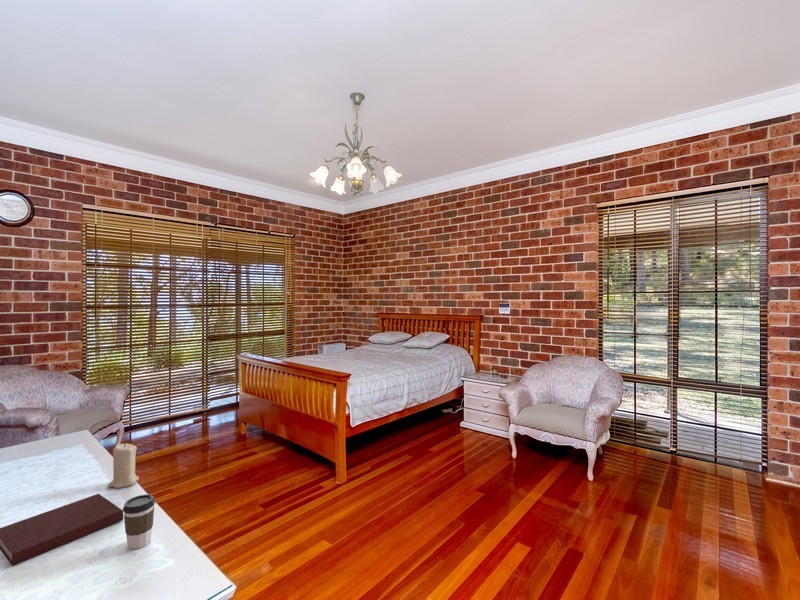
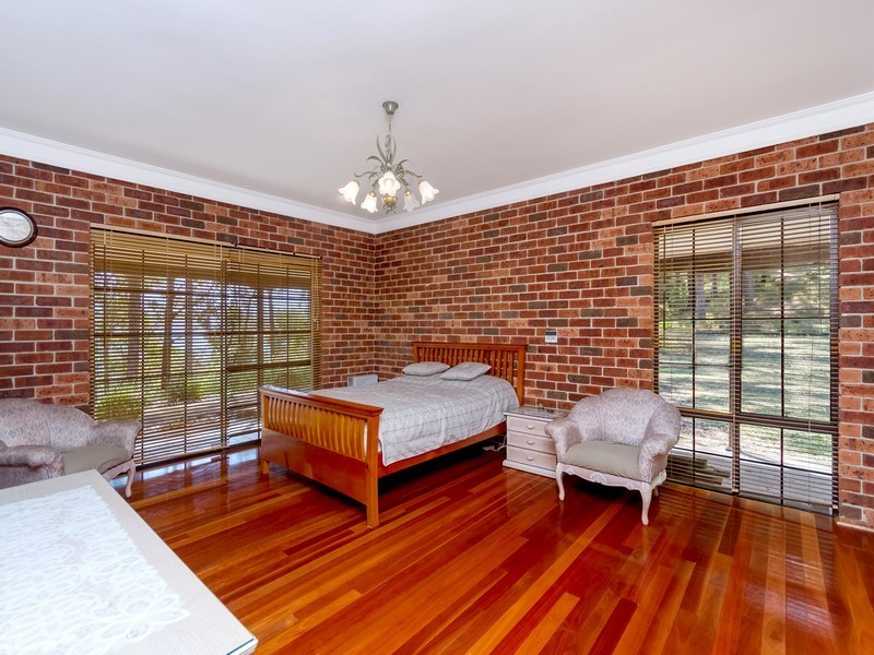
- coffee cup (139, 521)
- candle (123, 463)
- notebook (61, 525)
